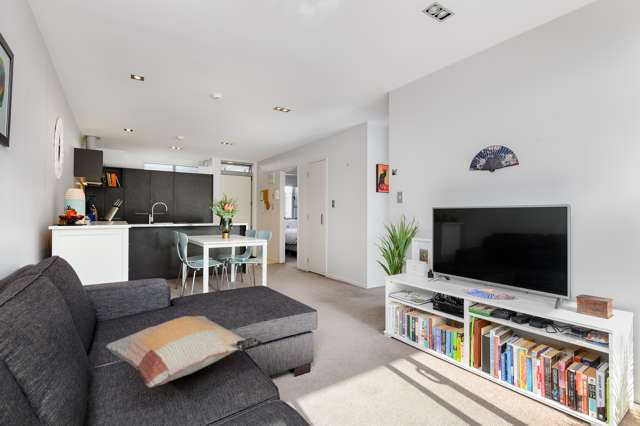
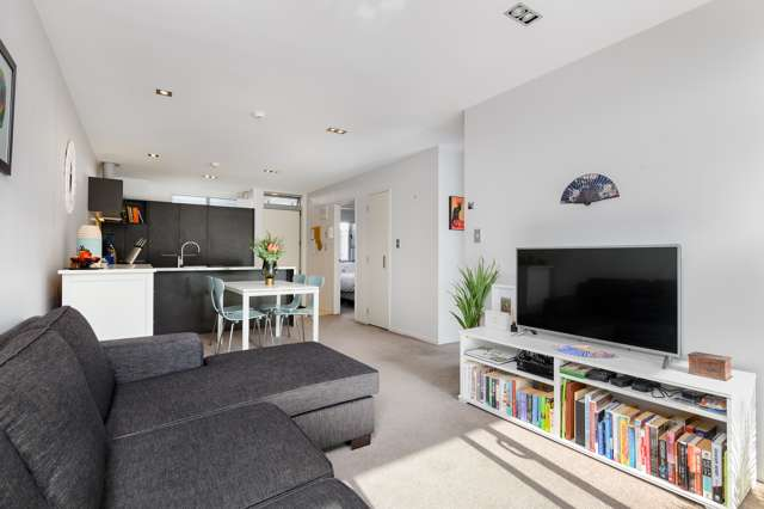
- decorative pillow (185, 344)
